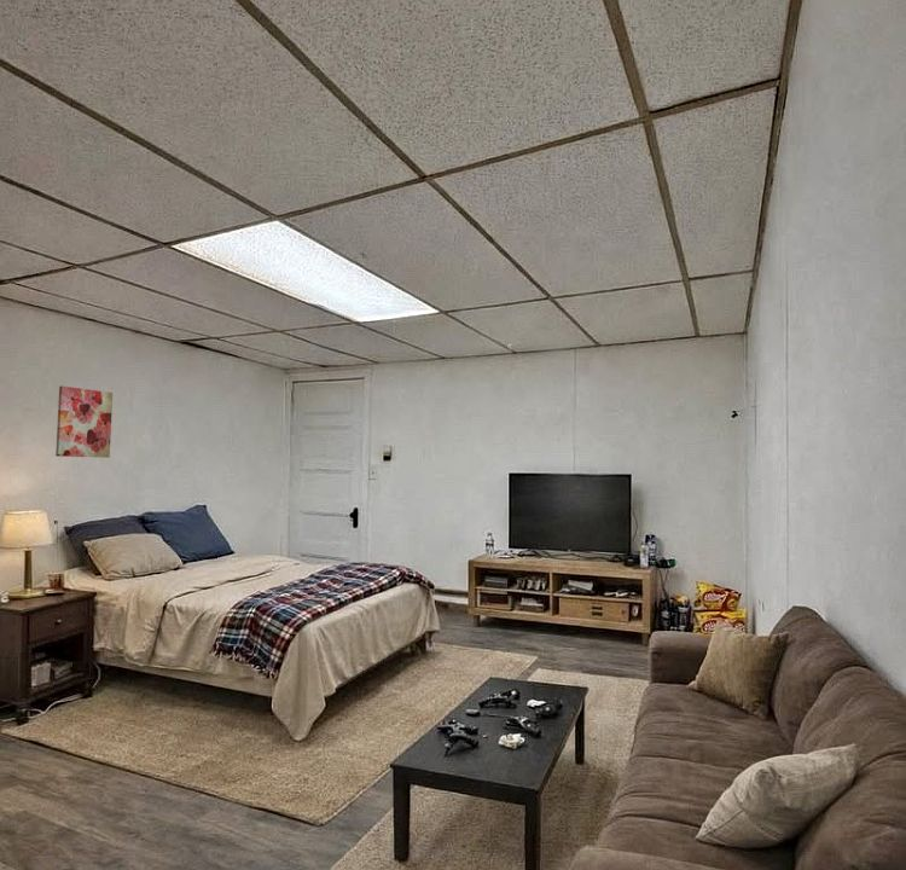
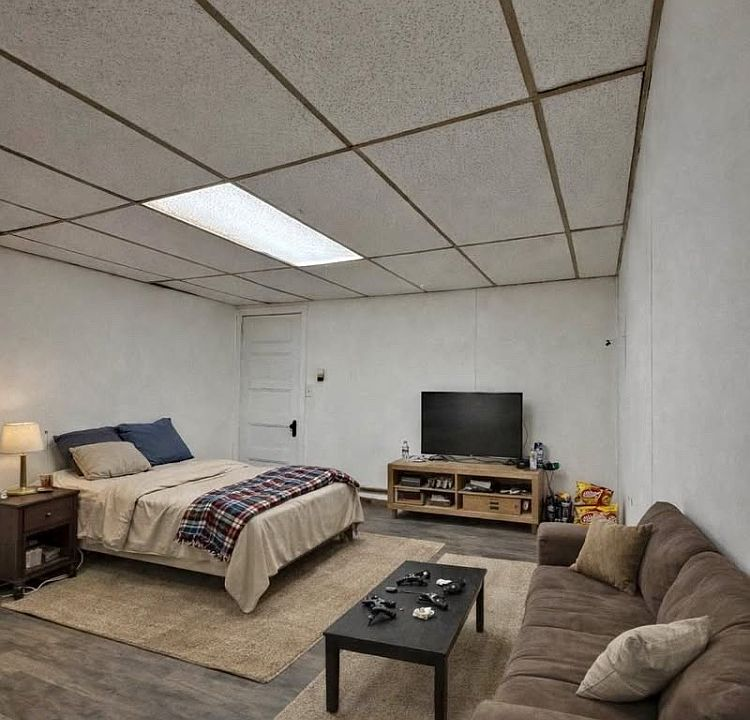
- wall art (85, 423)
